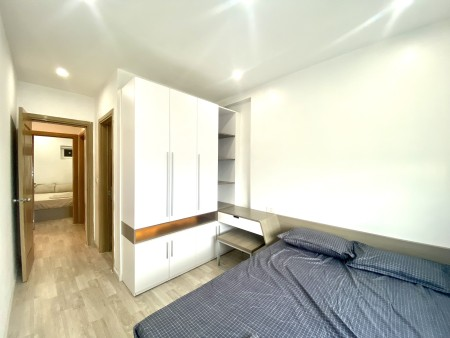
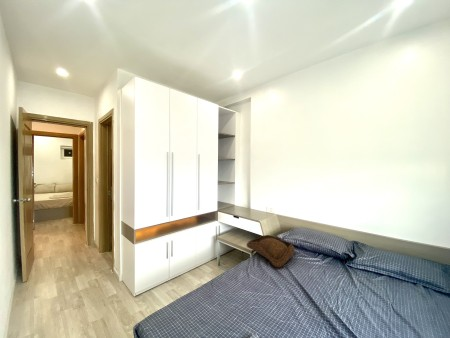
+ tricorn hat (268, 245)
